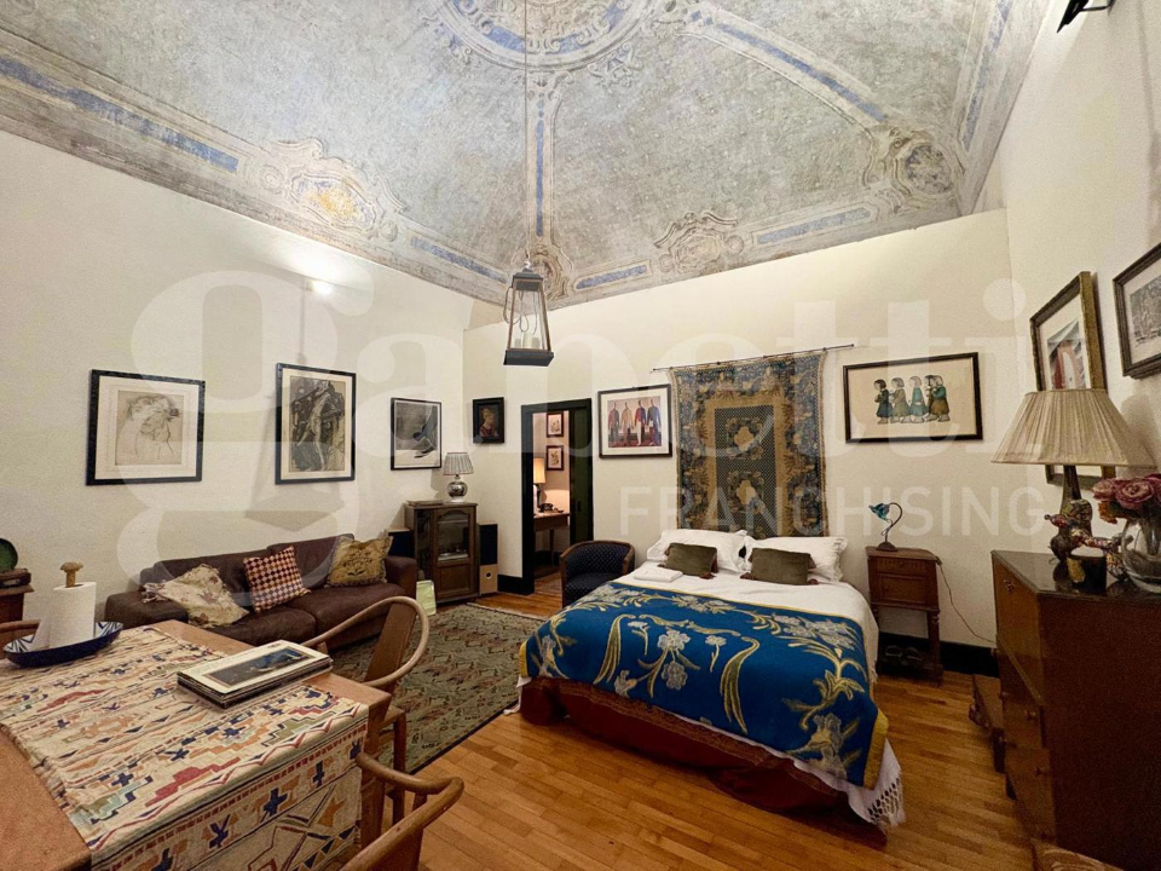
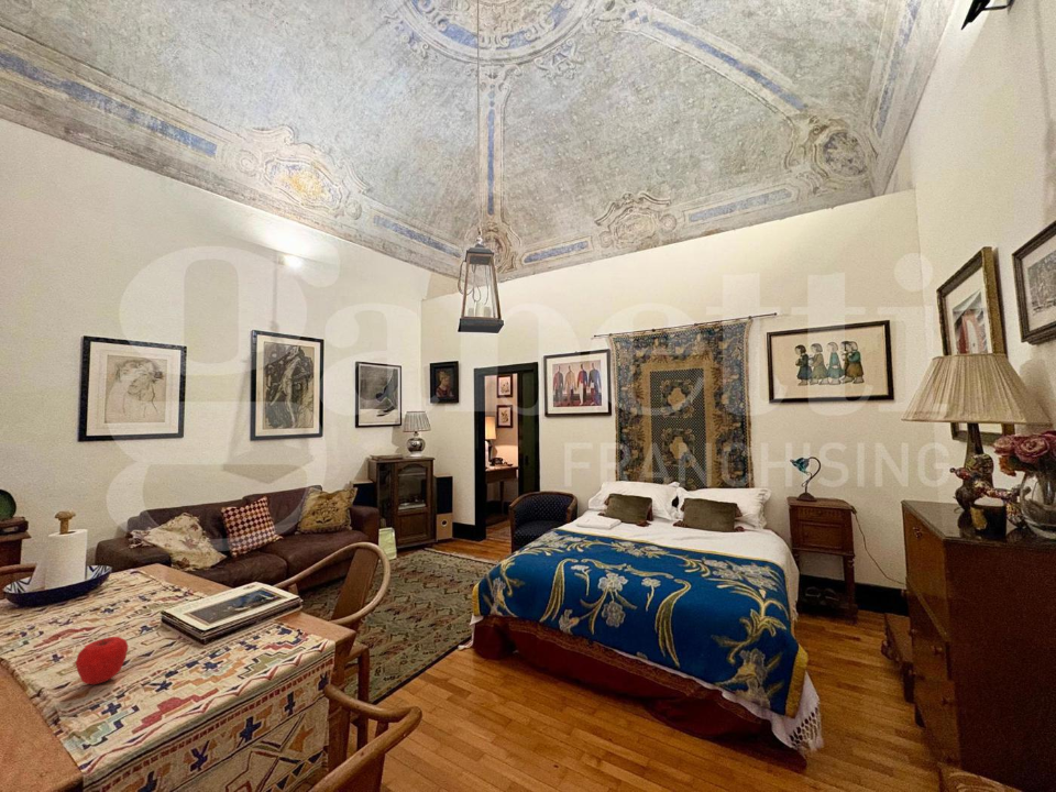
+ apple (102, 659)
